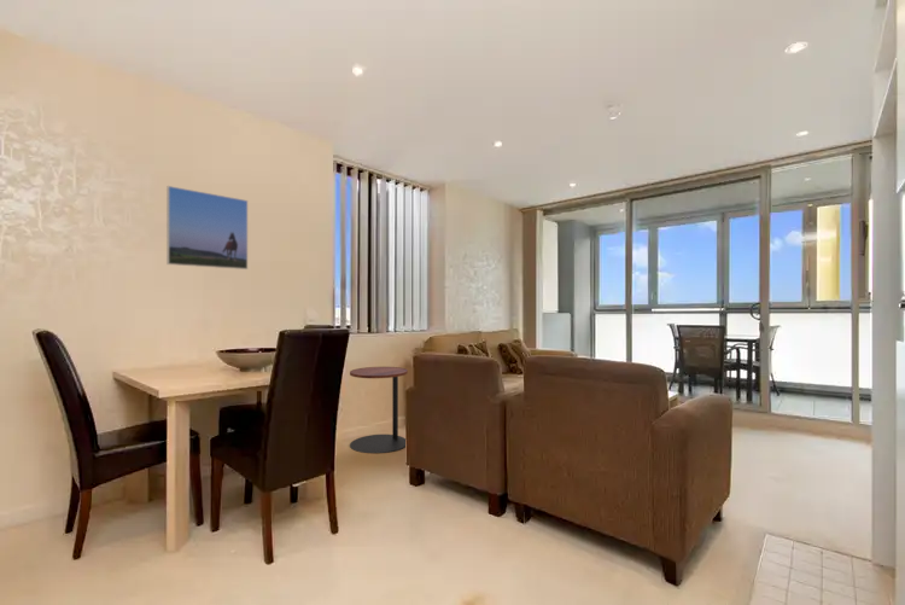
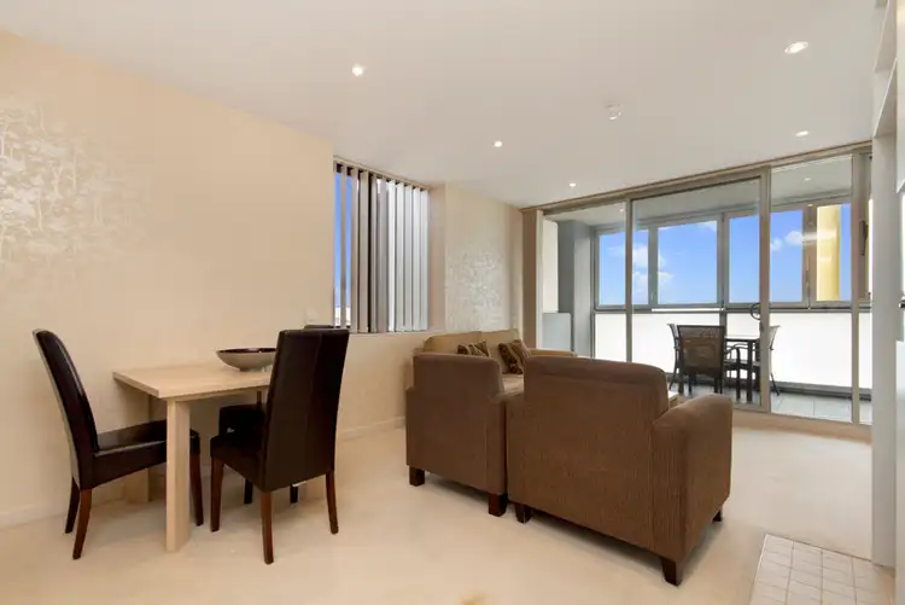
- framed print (209, 229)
- side table (392, 407)
